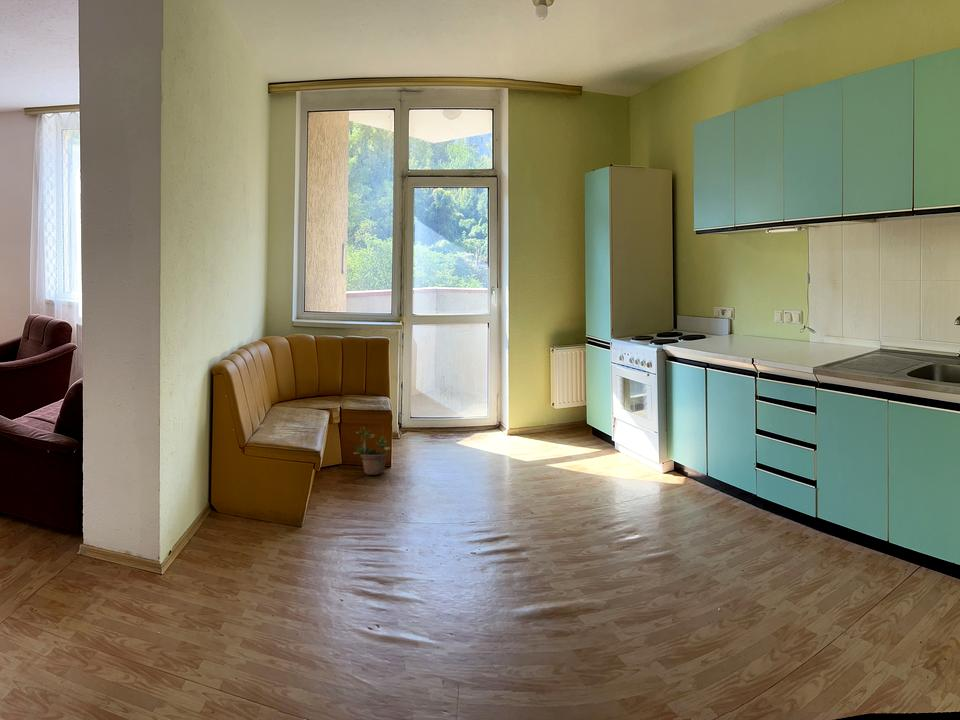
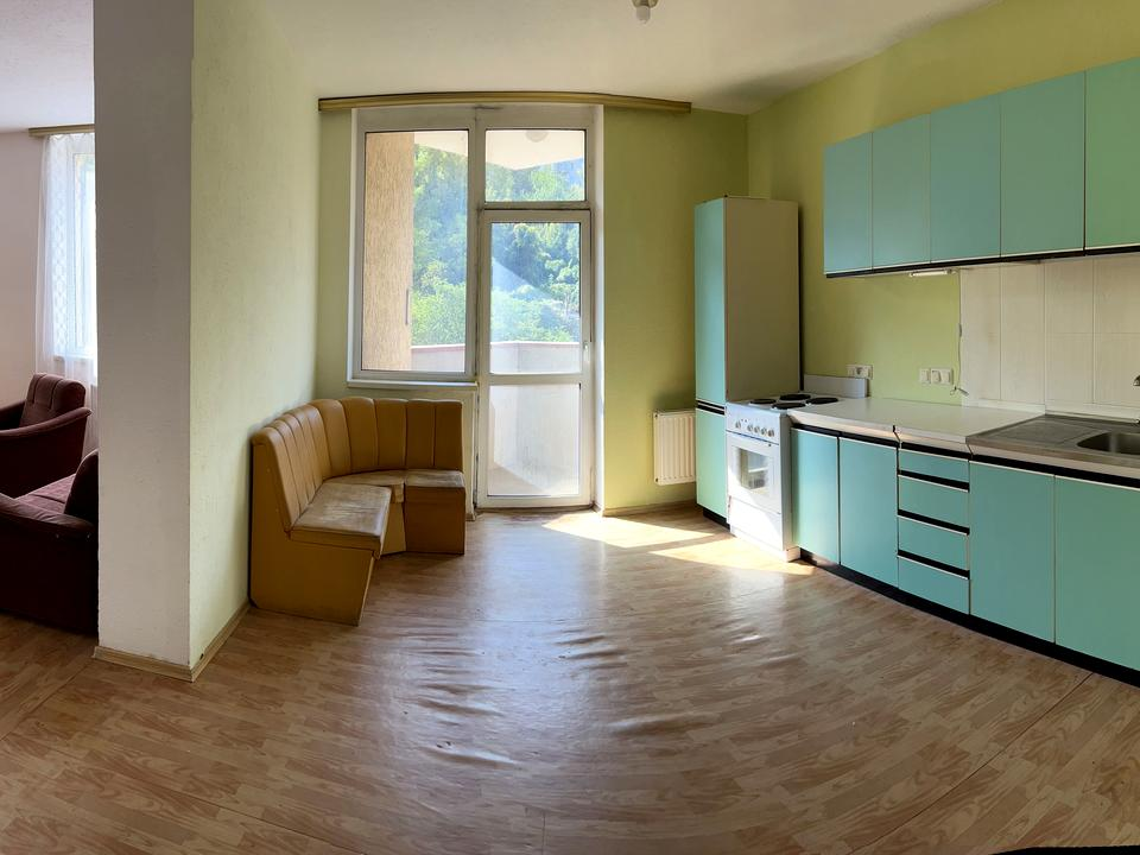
- potted plant (373, 449)
